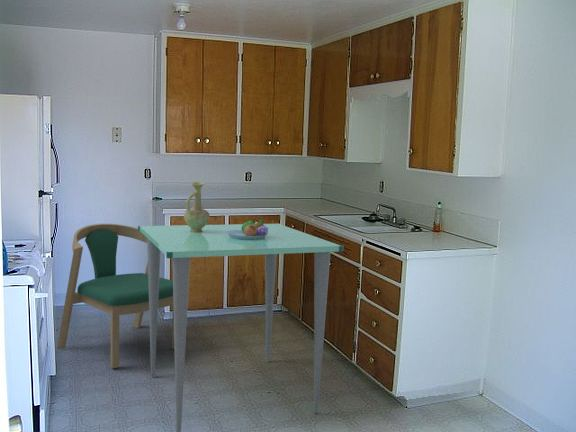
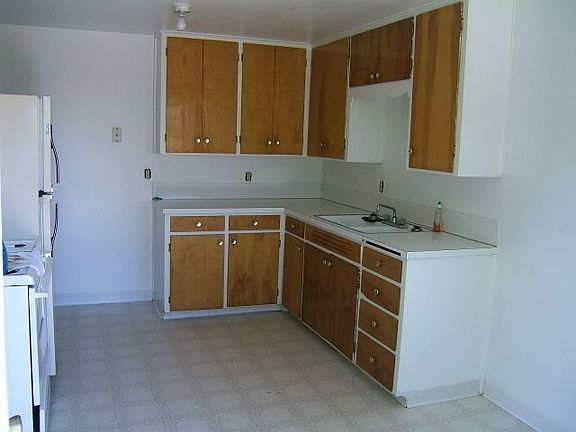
- dining table (266, 315)
- dining chair (124, 288)
- pitcher (196, 206)
- fruit bowl (248, 228)
